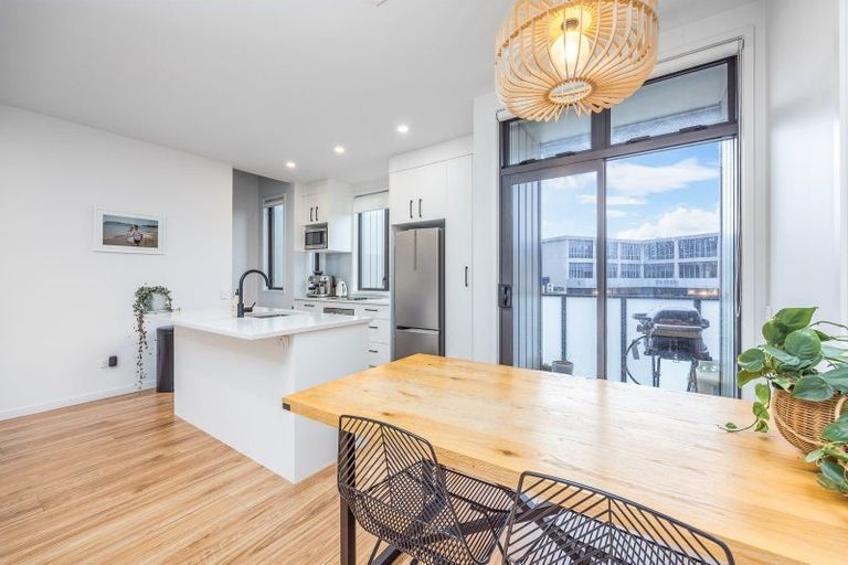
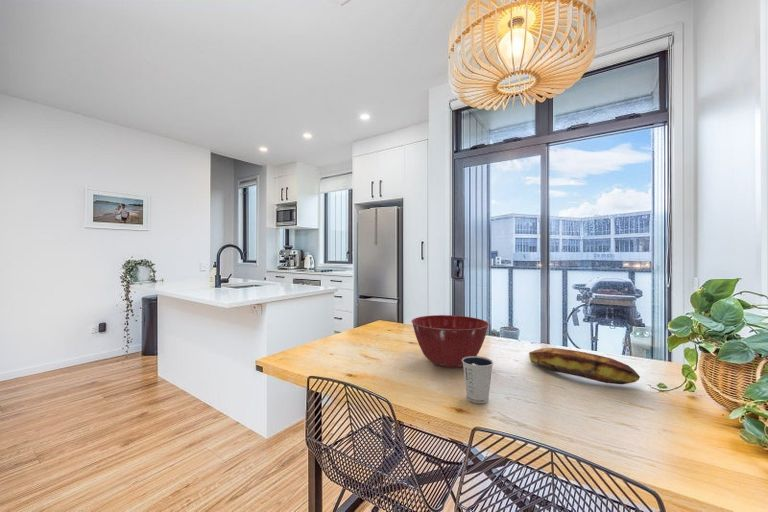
+ dixie cup (477, 380)
+ banana (574, 358)
+ mixing bowl (449, 341)
